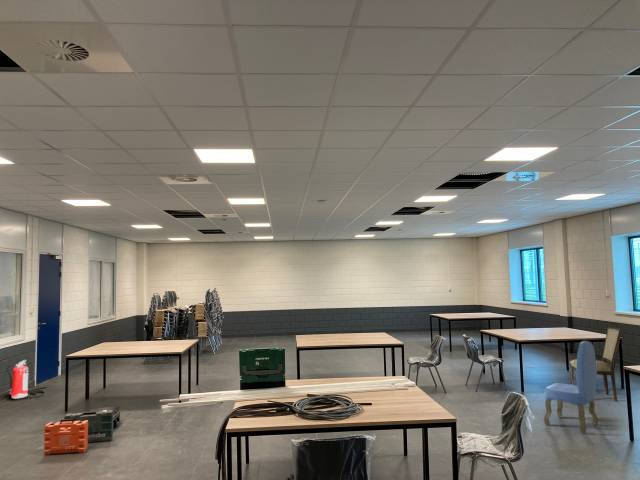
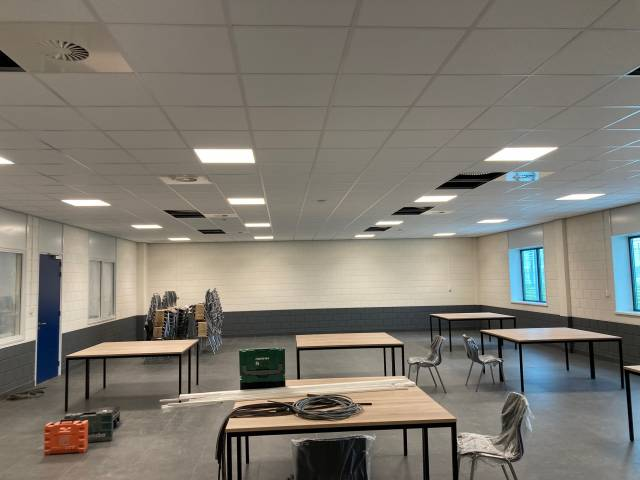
- fire extinguisher (17, 378)
- dining chair (596, 361)
- dining chair (568, 384)
